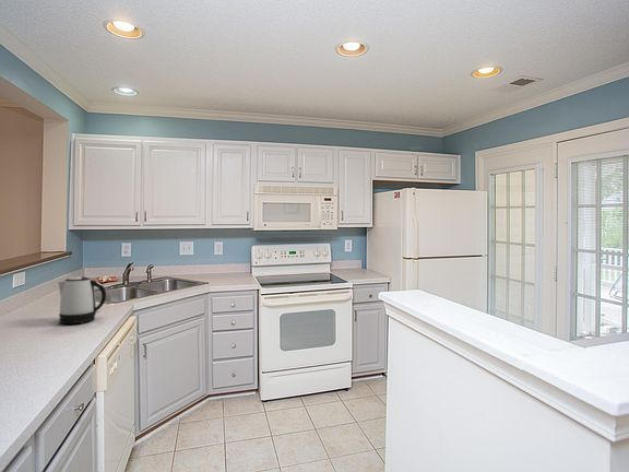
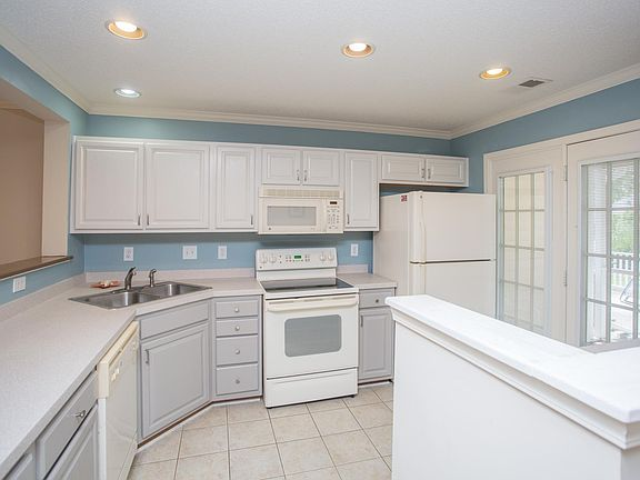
- kettle (82, 298)
